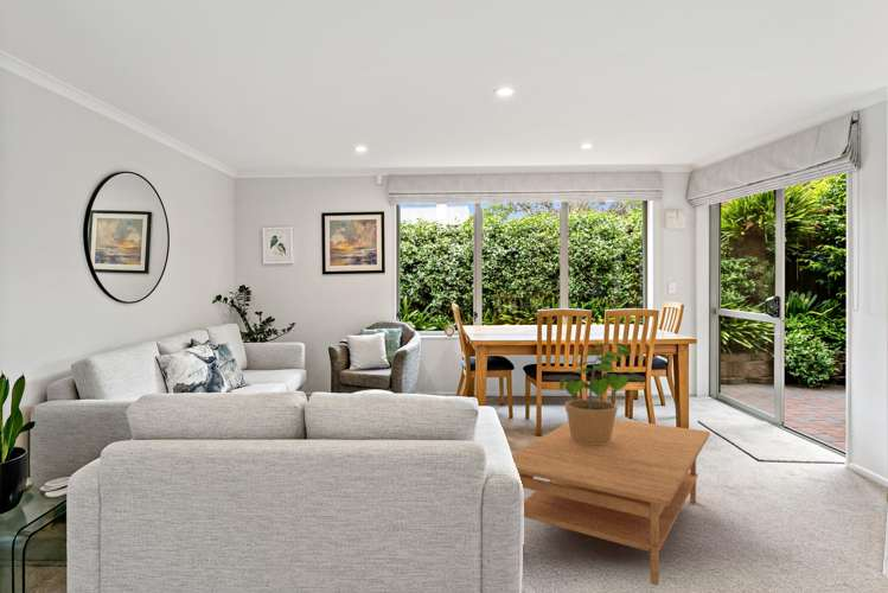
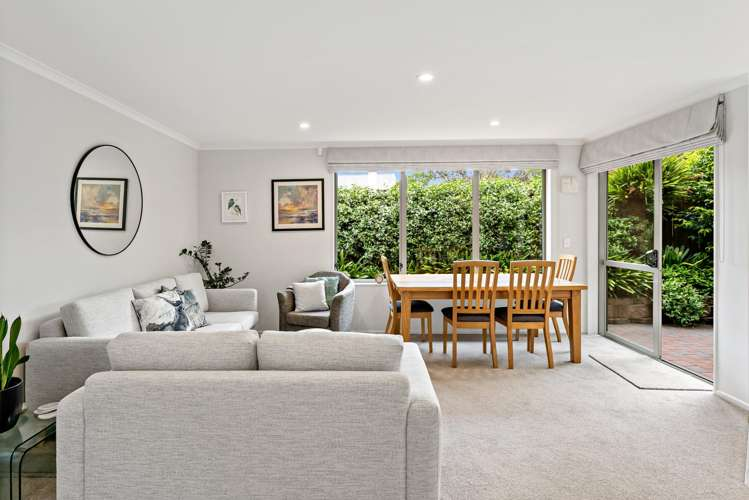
- coffee table (613, 483)
- potted plant (606, 389)
